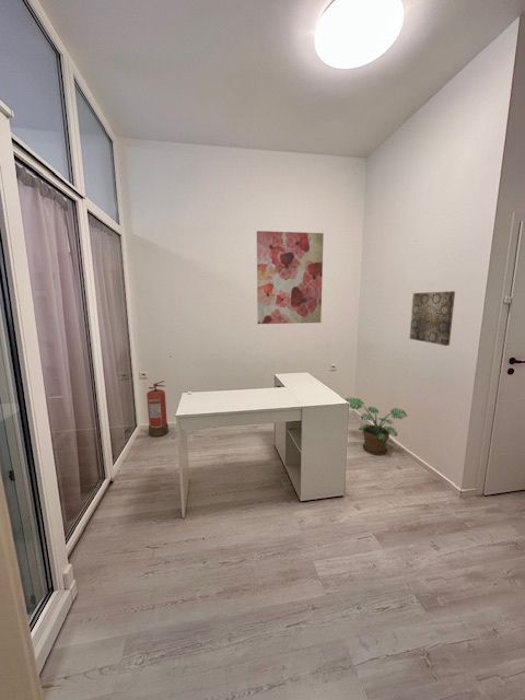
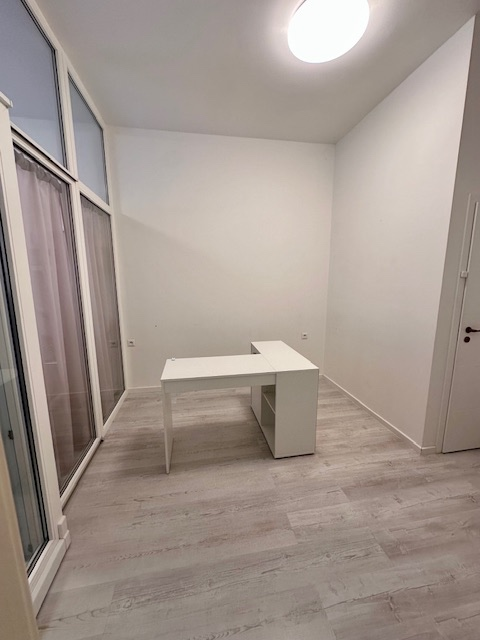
- wall art (290, 279)
- potted plant (373, 425)
- fire extinguisher (156, 407)
- wall art (430, 317)
